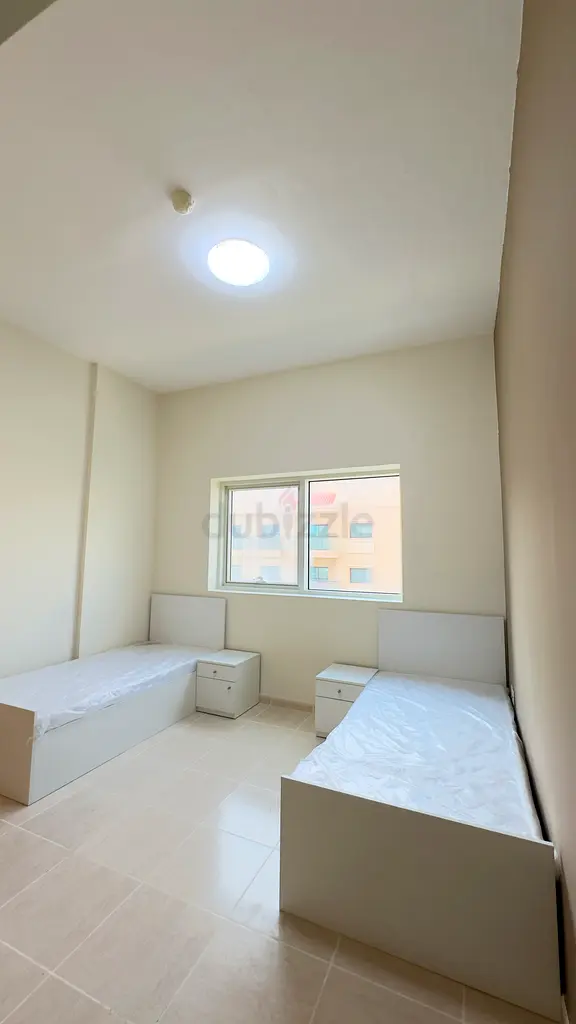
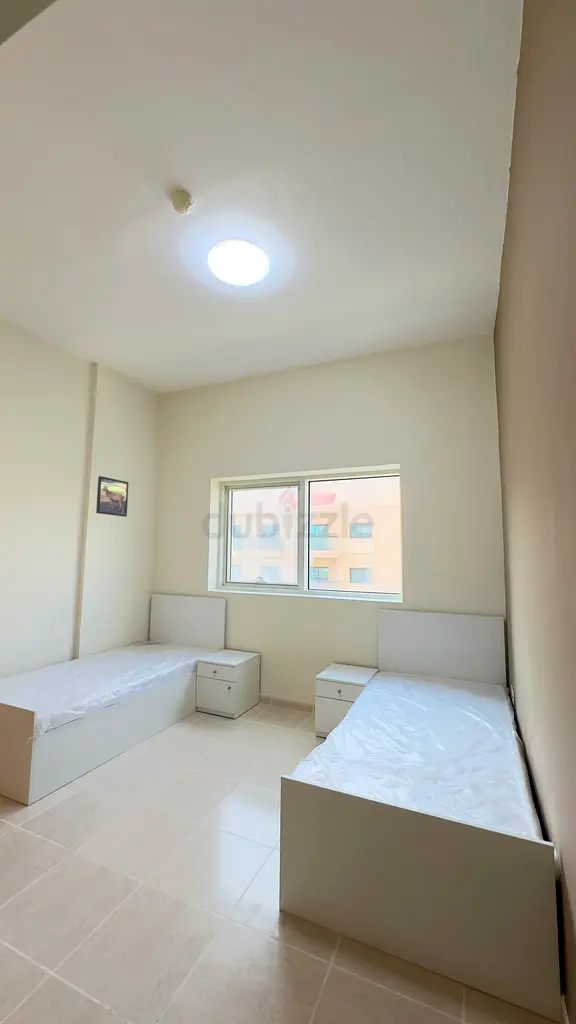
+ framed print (113, 497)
